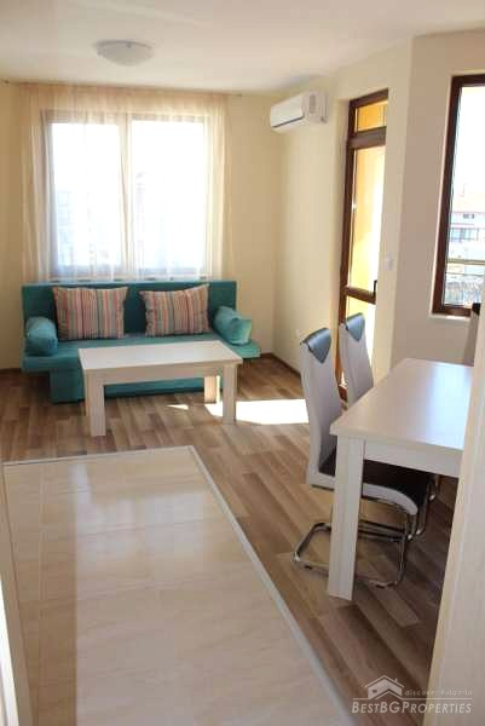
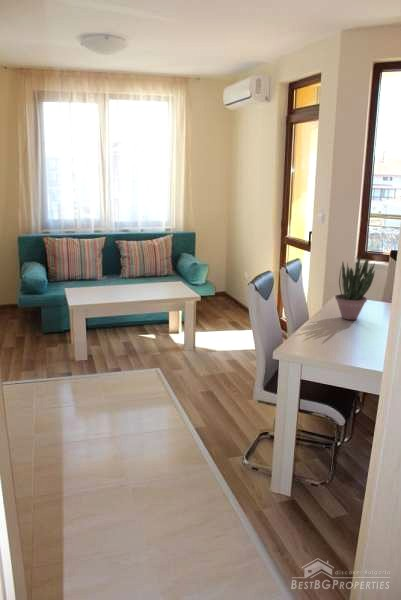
+ potted plant (355, 287)
